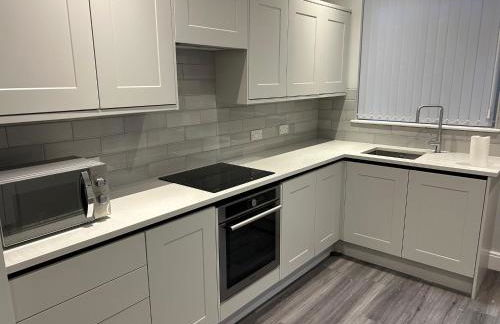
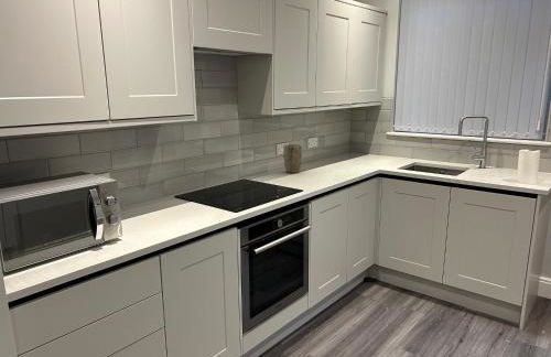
+ plant pot (292, 158)
